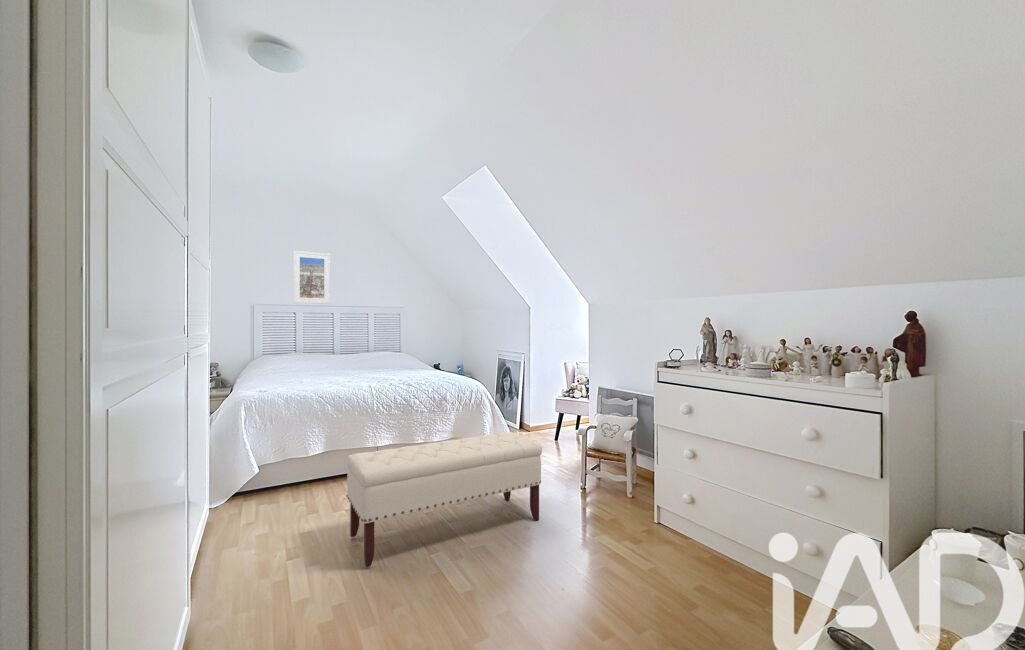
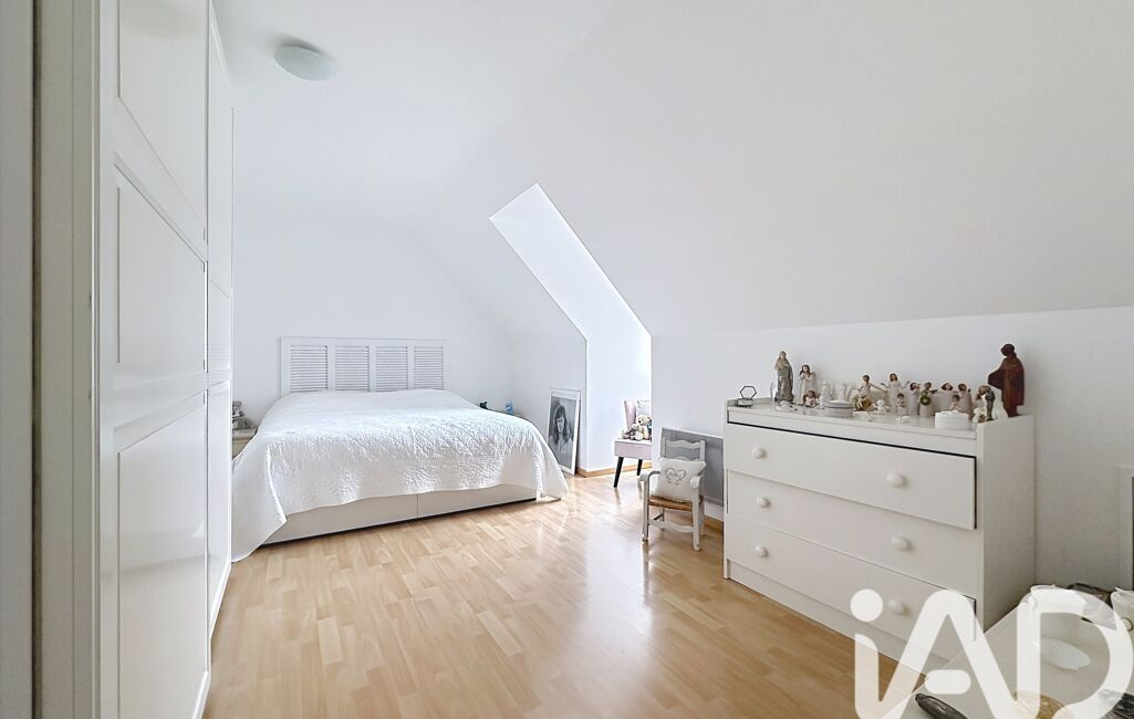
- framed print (312, 277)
- bench (448, 487)
